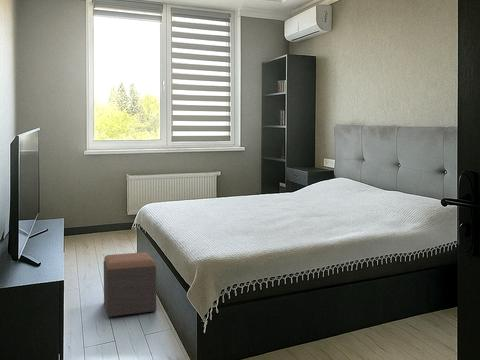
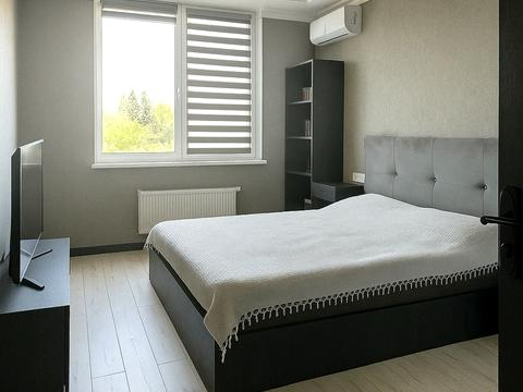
- footstool (129, 281)
